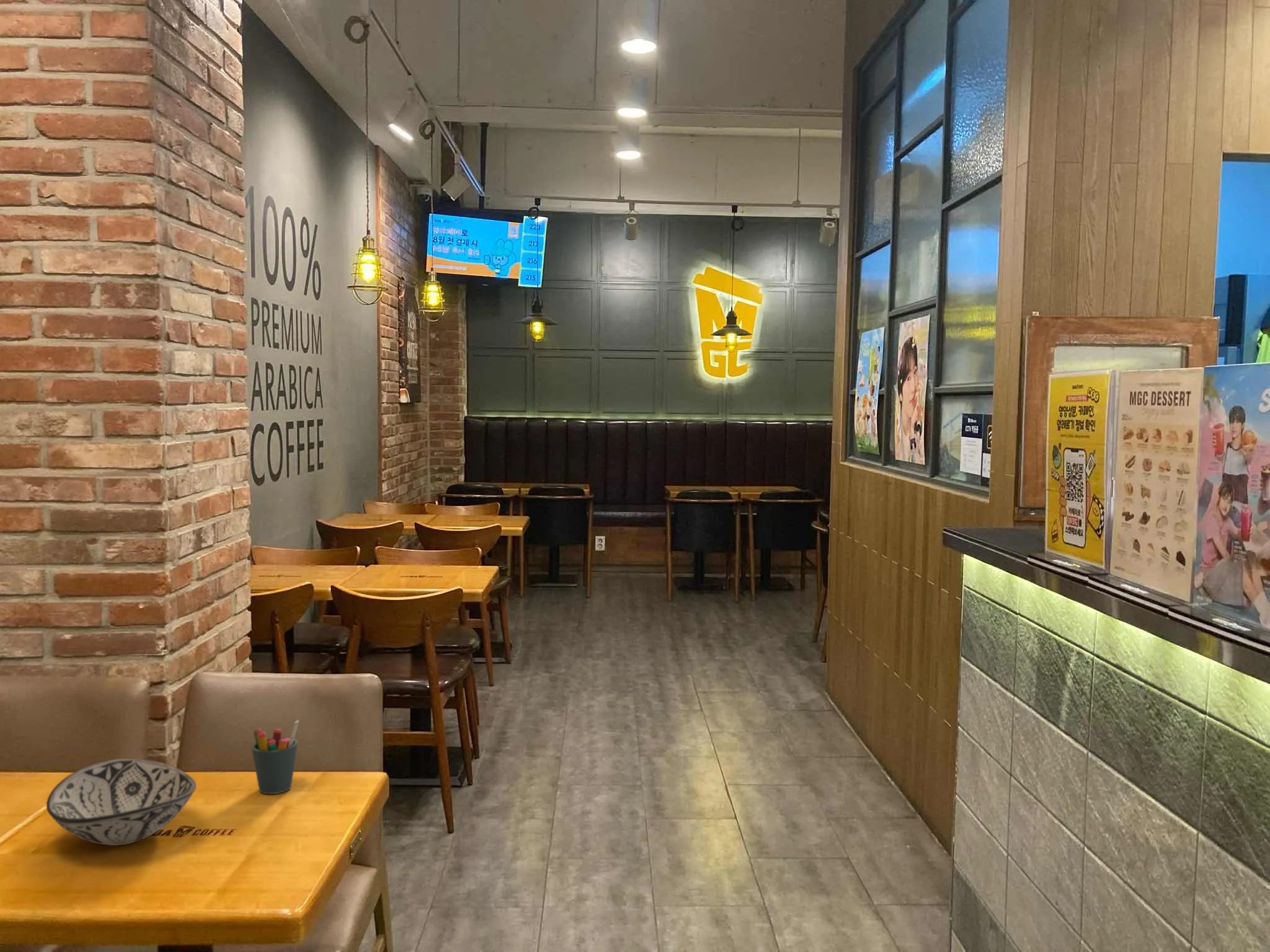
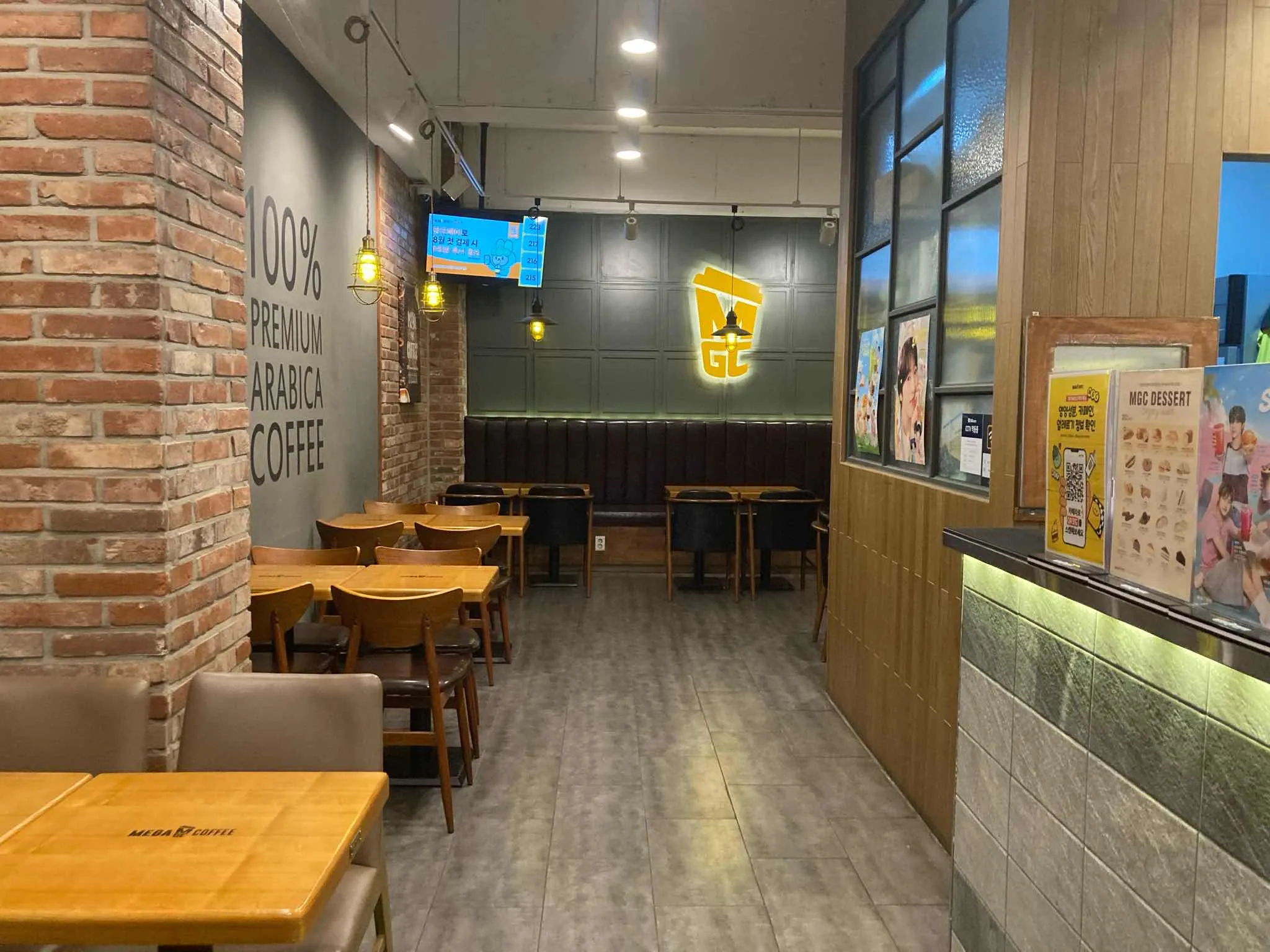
- decorative bowl (123, 808)
- pen holder (274, 754)
